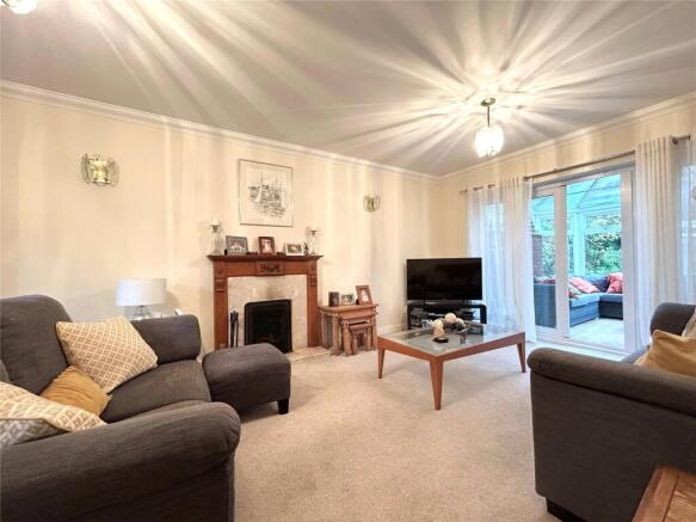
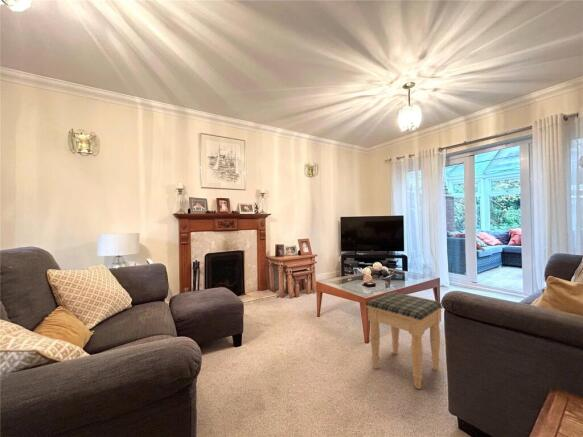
+ footstool (405, 330)
